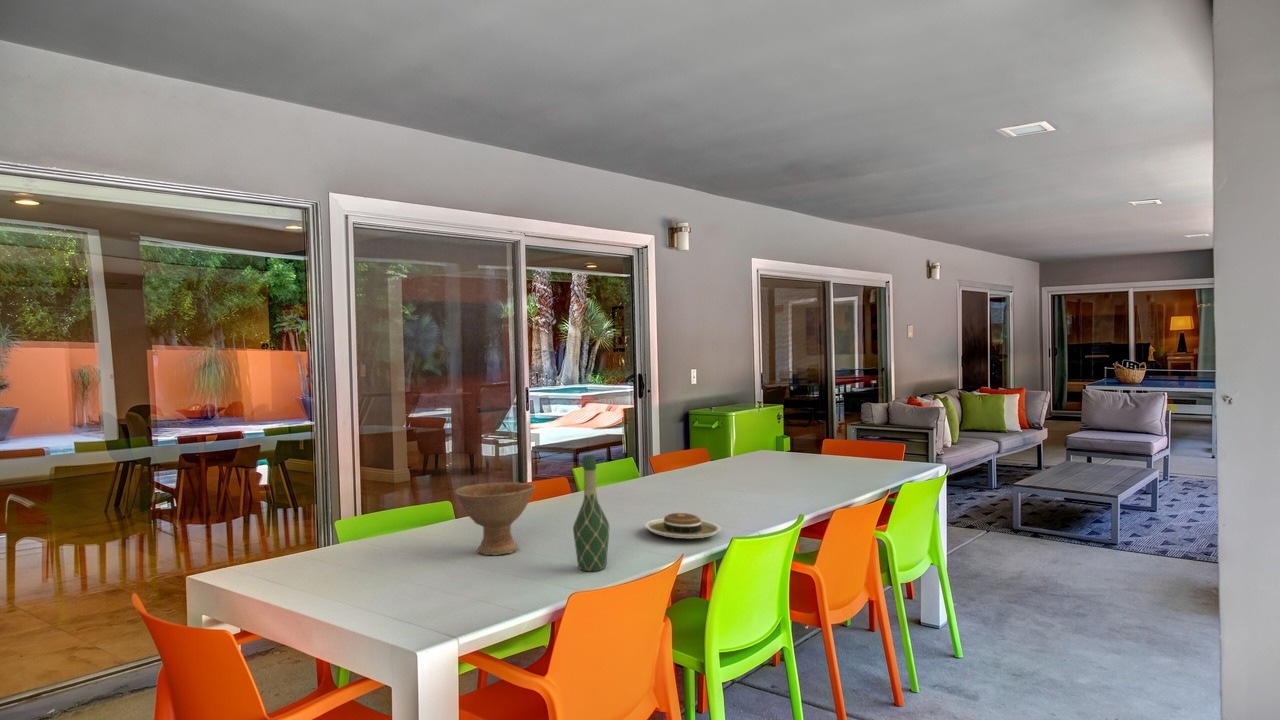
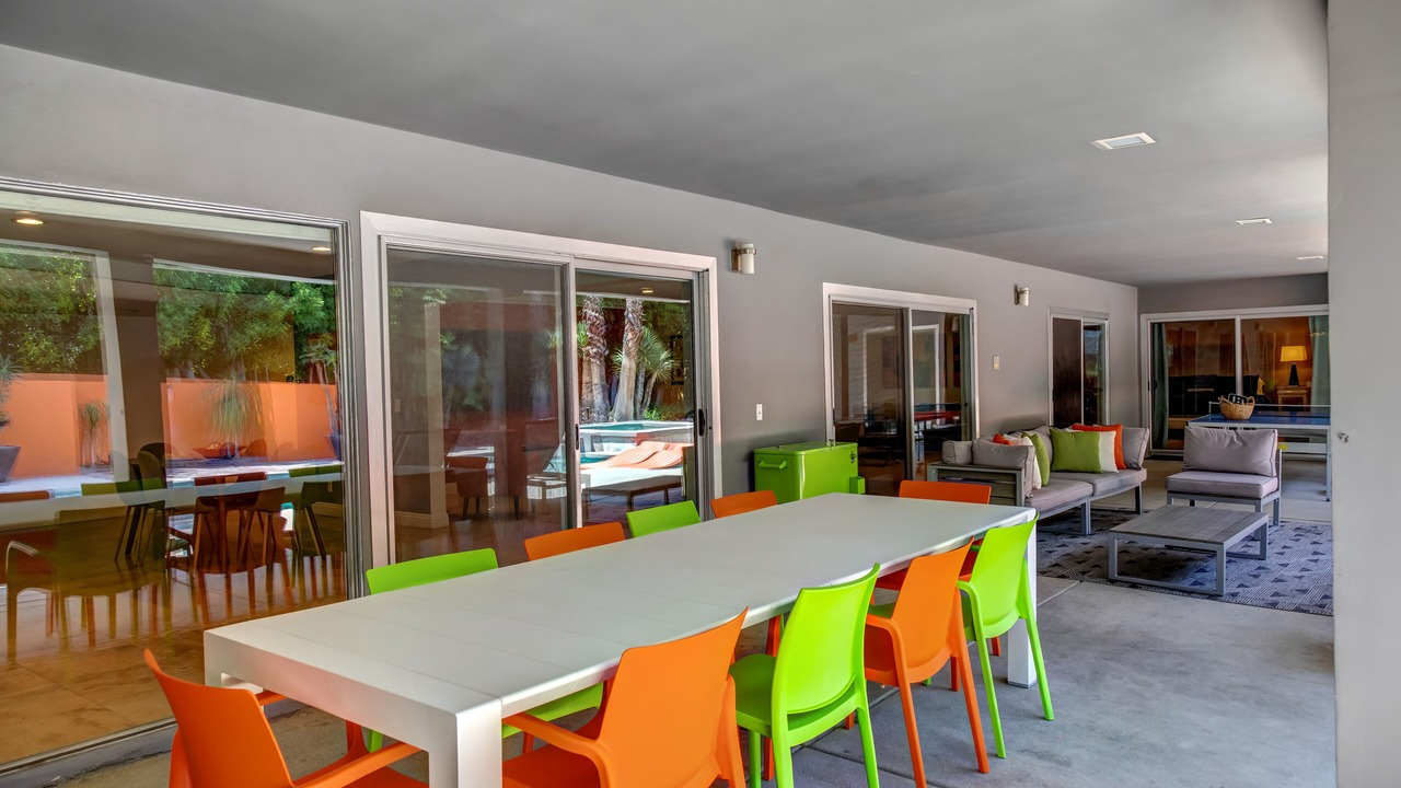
- plate (682, 524)
- bowl (495, 517)
- wine bottle (590, 512)
